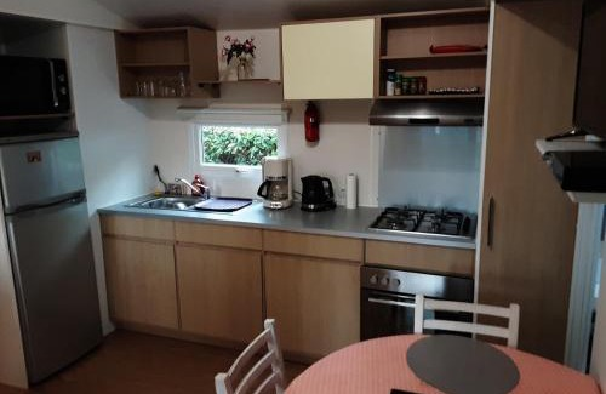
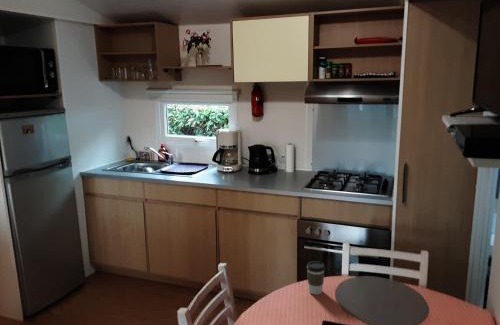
+ coffee cup (315, 278)
